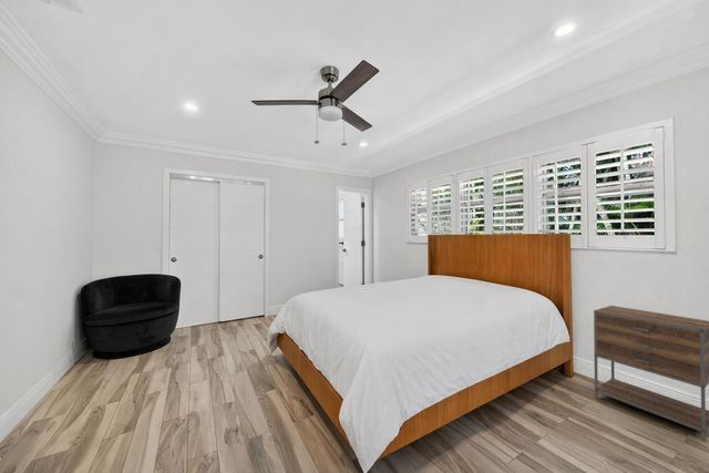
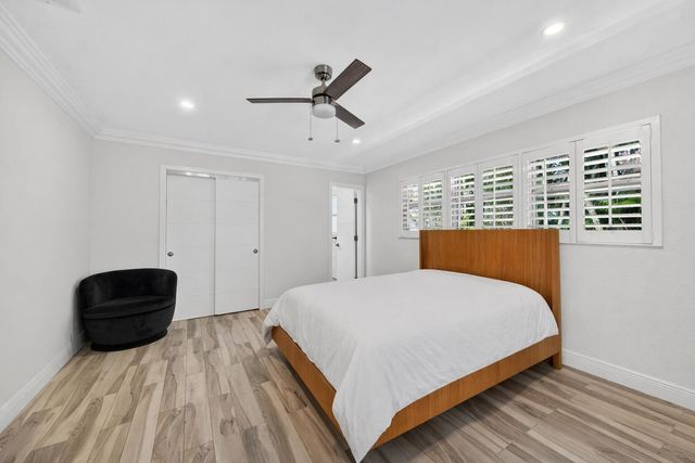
- nightstand (649, 362)
